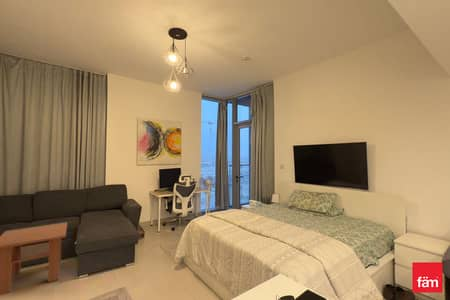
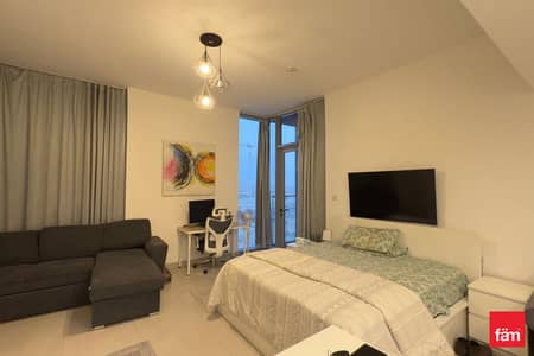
- coffee table (34, 254)
